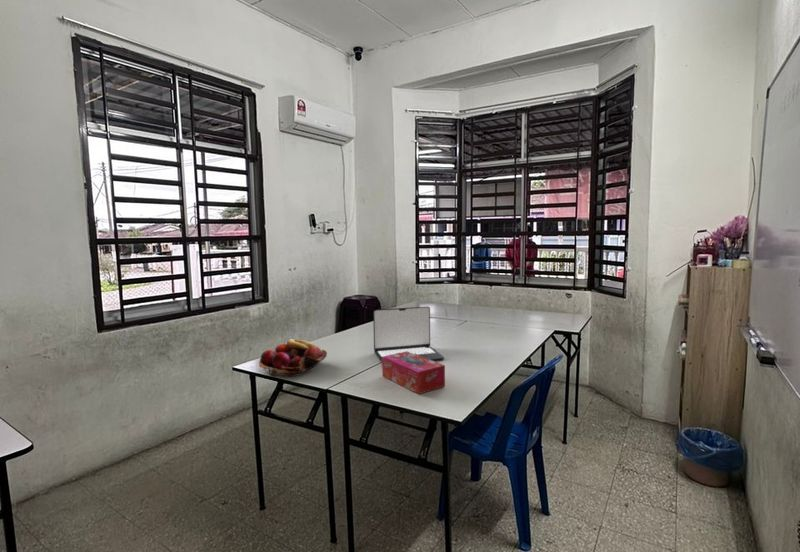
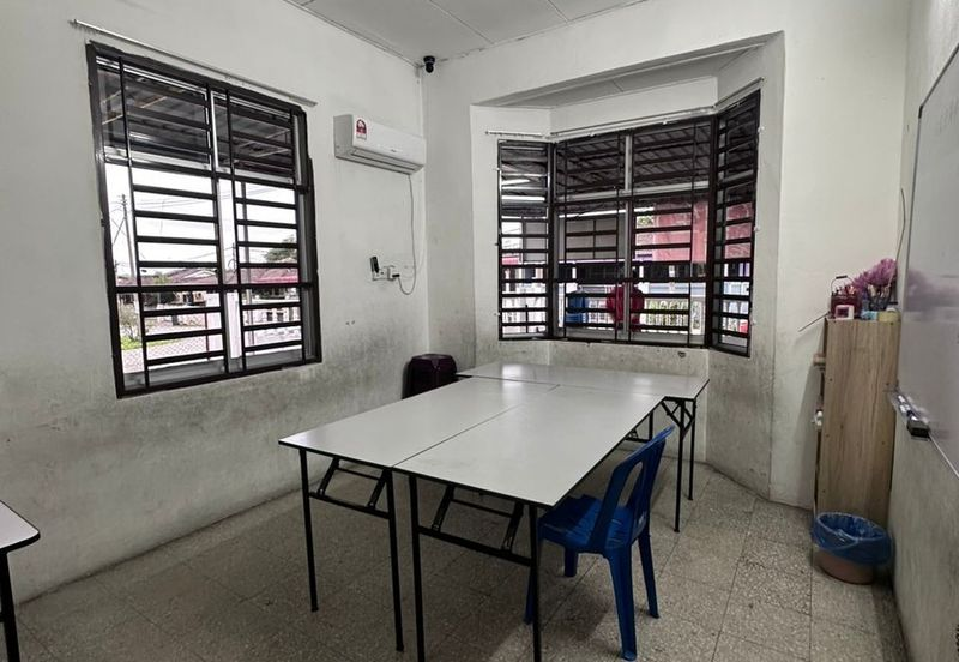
- laptop (408, 333)
- fruit basket (294, 355)
- tissue box (412, 370)
